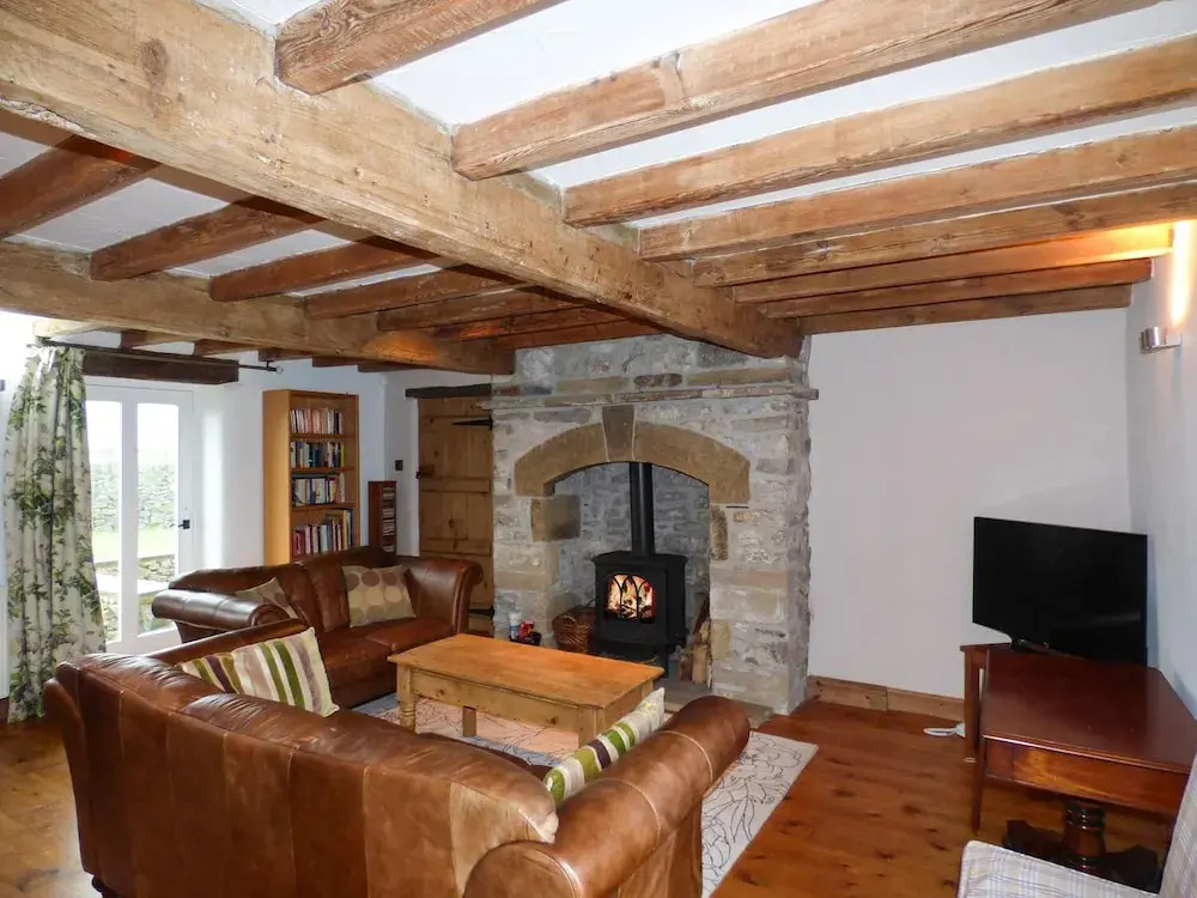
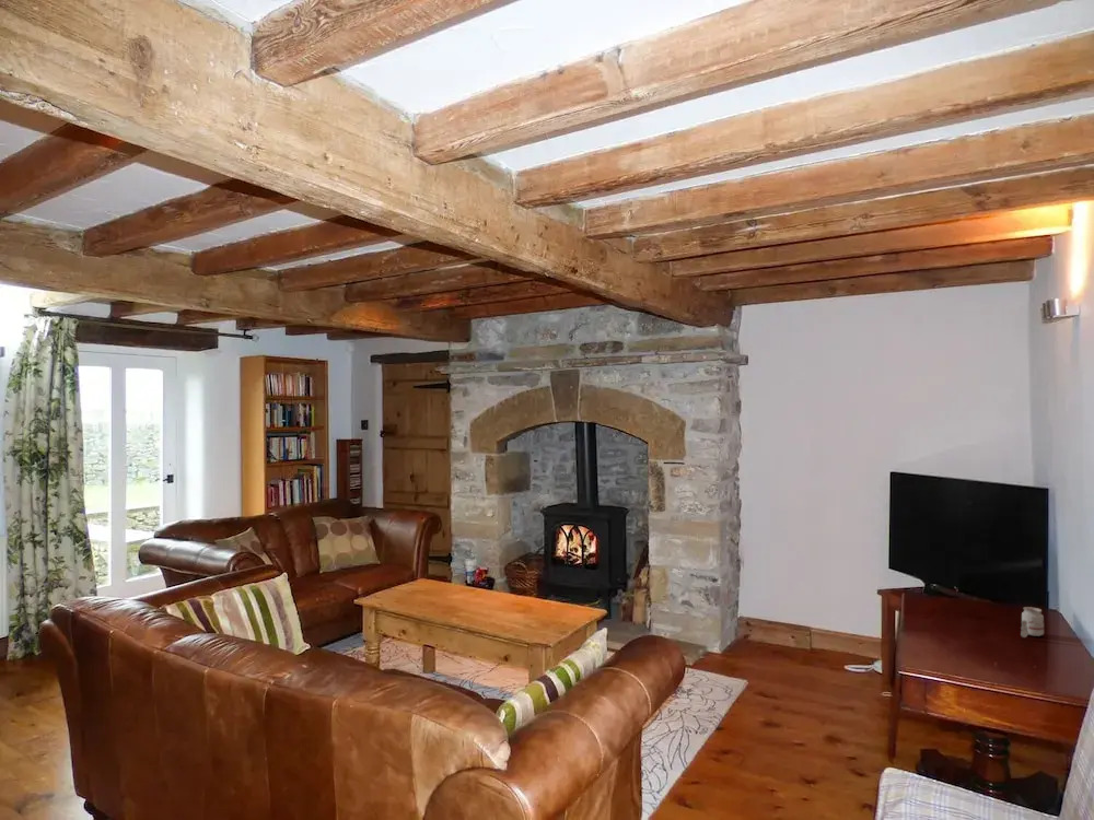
+ candle (1032, 623)
